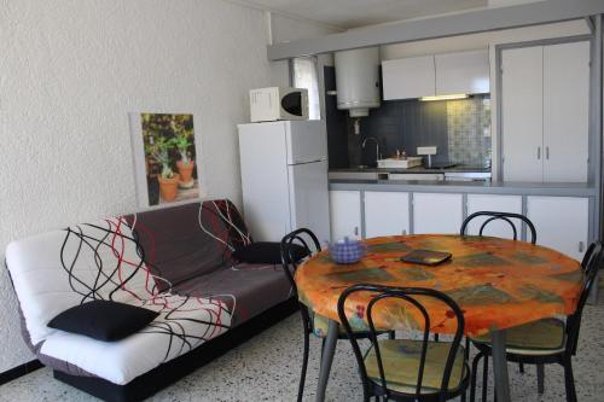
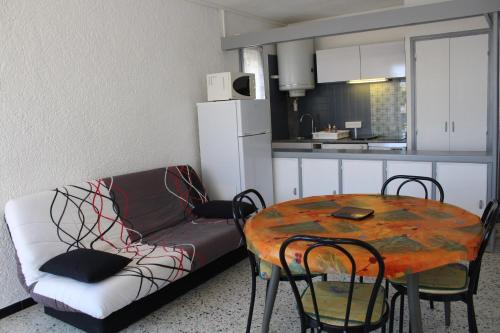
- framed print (170, 158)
- teapot (344, 247)
